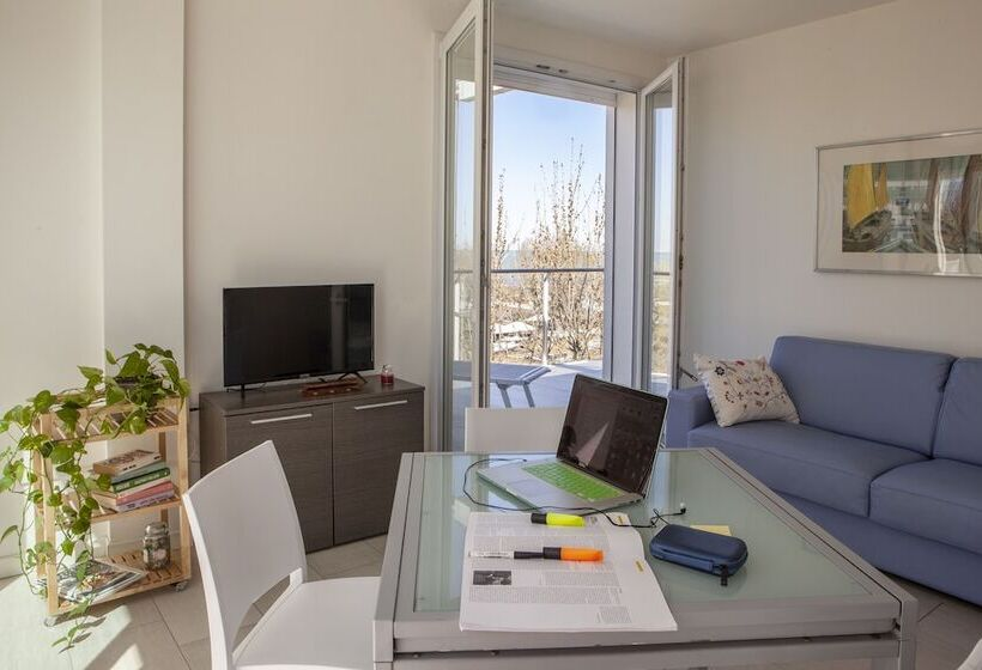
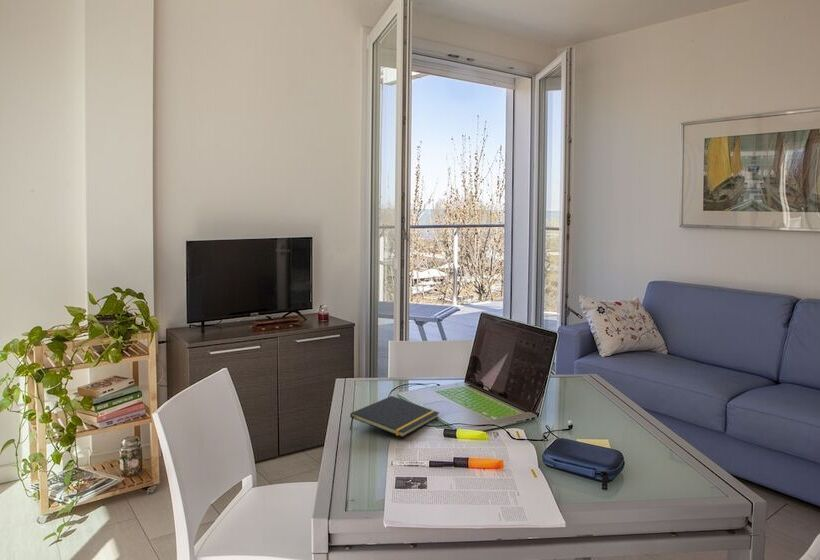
+ notepad (396, 414)
